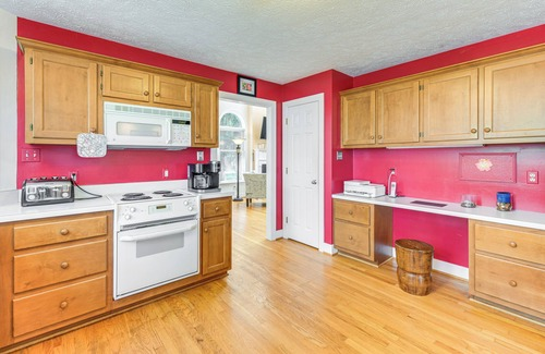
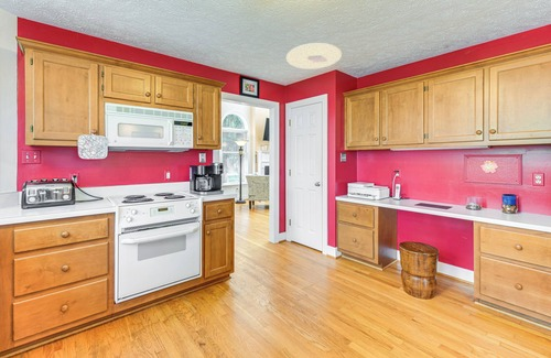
+ ceiling light (313, 54)
